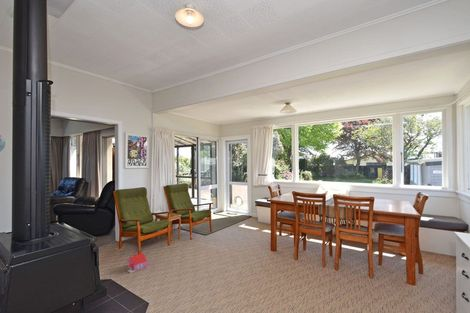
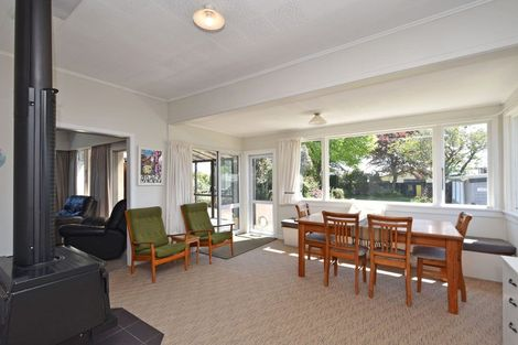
- toy house (136, 261)
